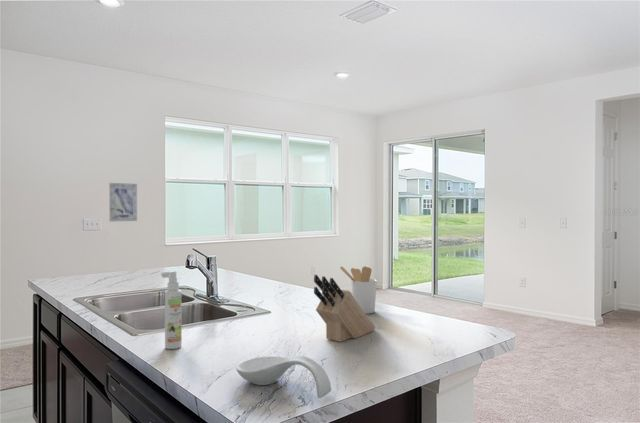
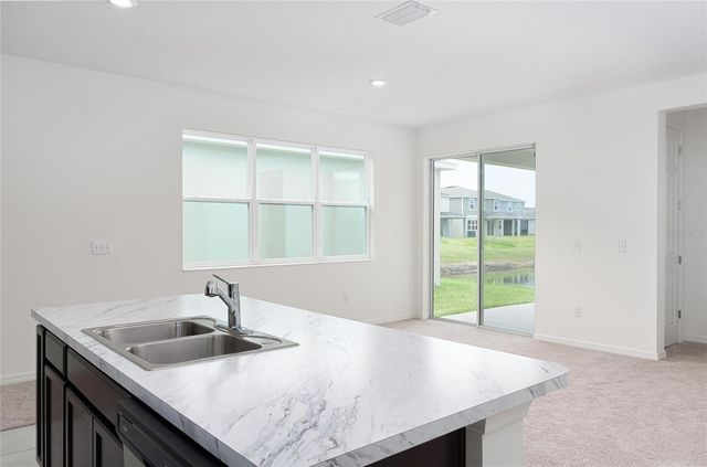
- knife block (343, 304)
- spray bottle (171, 309)
- utensil holder (357, 288)
- spoon rest (282, 369)
- wall art (123, 202)
